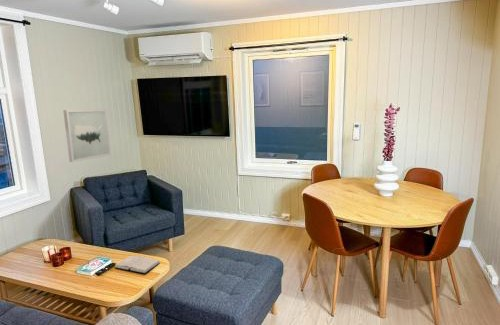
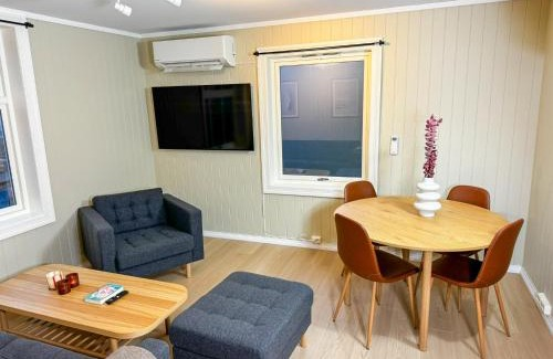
- wall art (88, 134)
- hardback book (137, 263)
